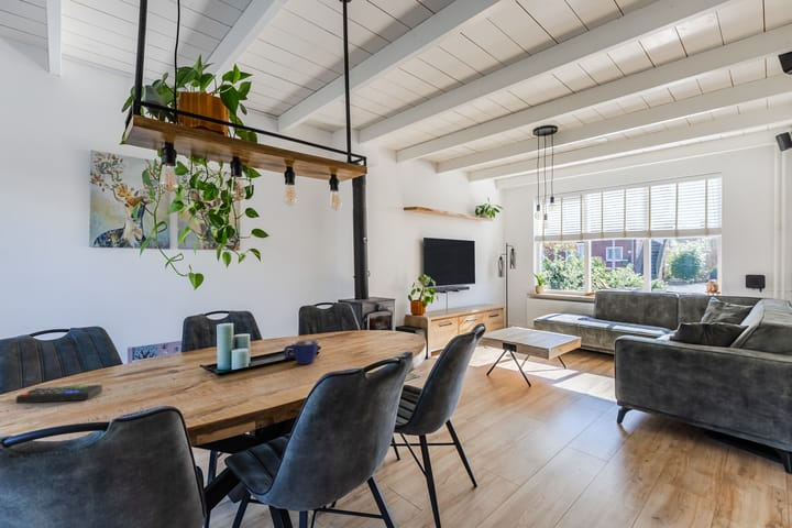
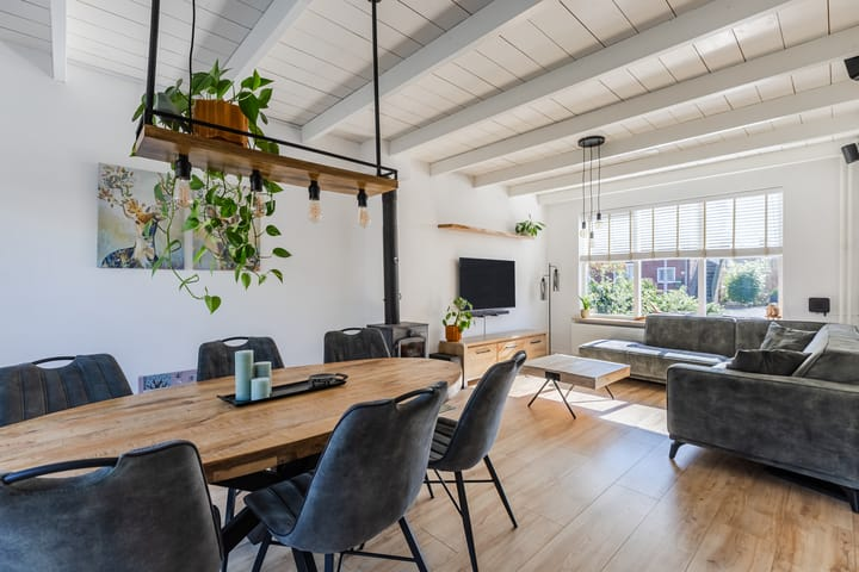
- cup (300, 352)
- remote control (61, 393)
